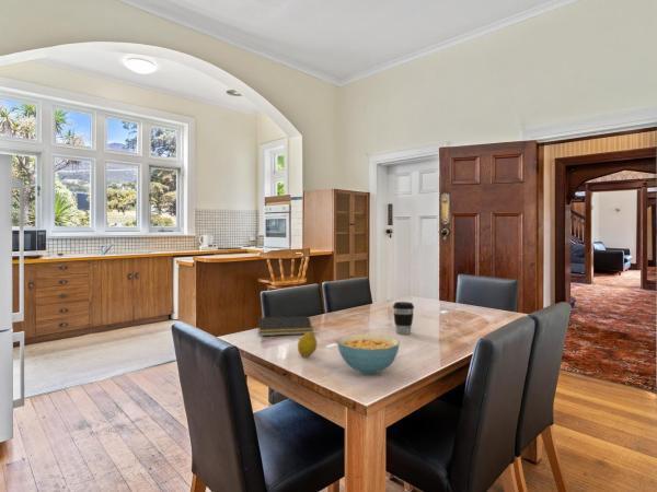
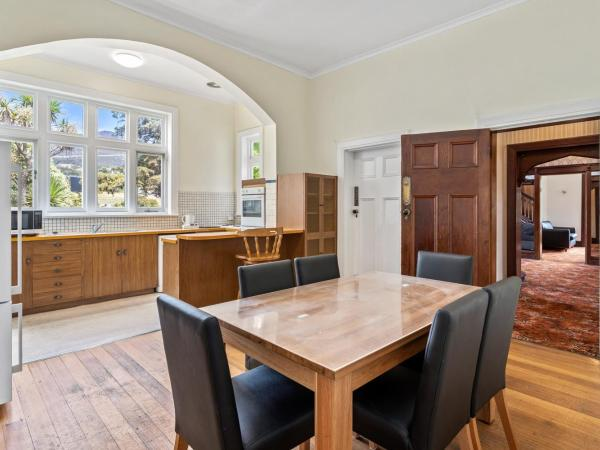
- coffee cup (403, 317)
- cereal bowl (368, 355)
- notepad (285, 325)
- fruit (307, 343)
